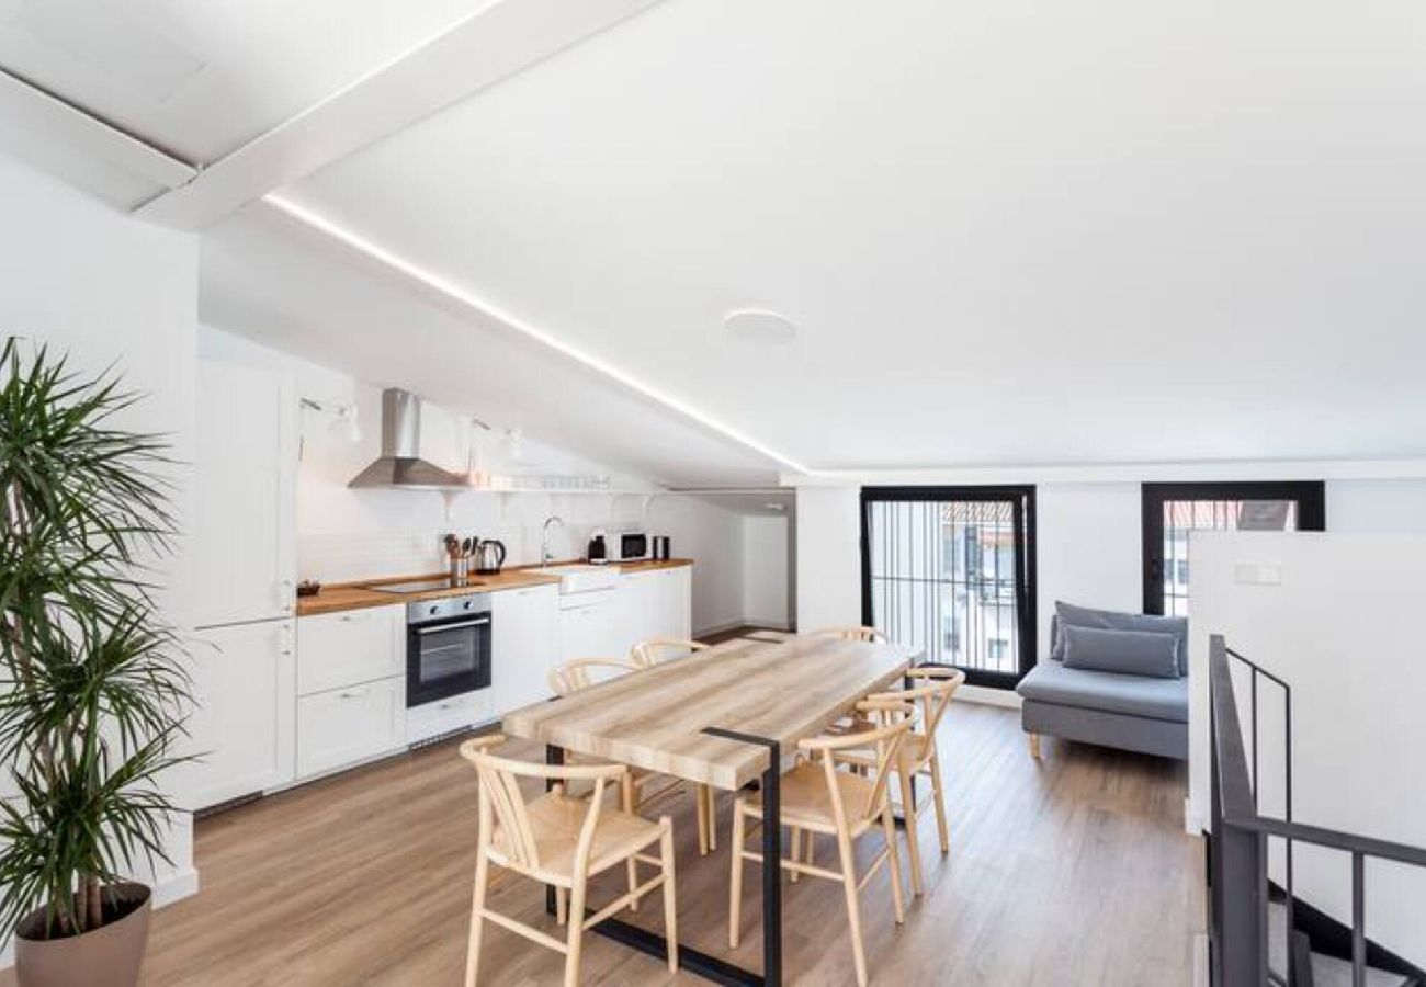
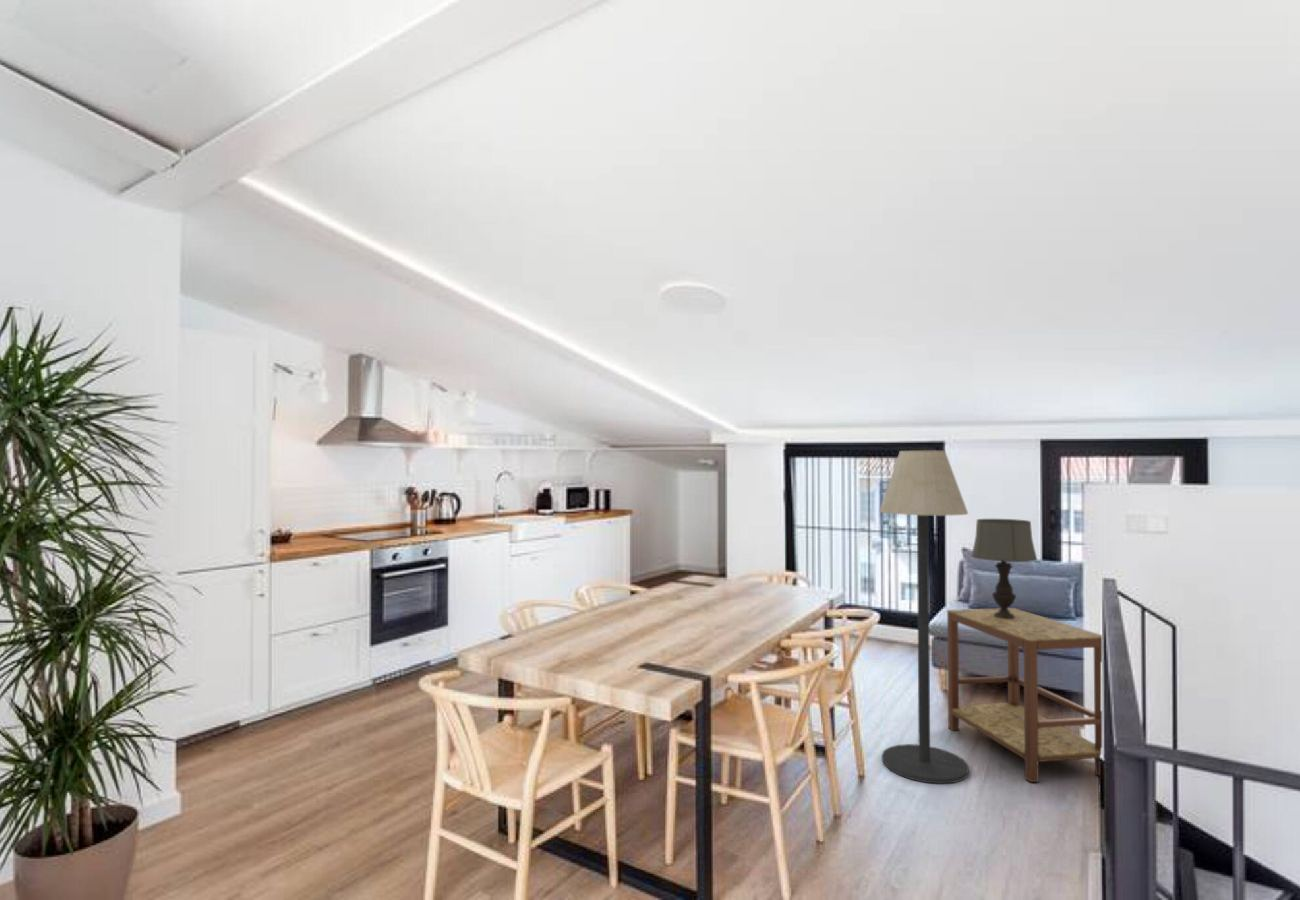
+ floor lamp (923, 607)
+ side table (1021, 685)
+ table lamp (1003, 568)
